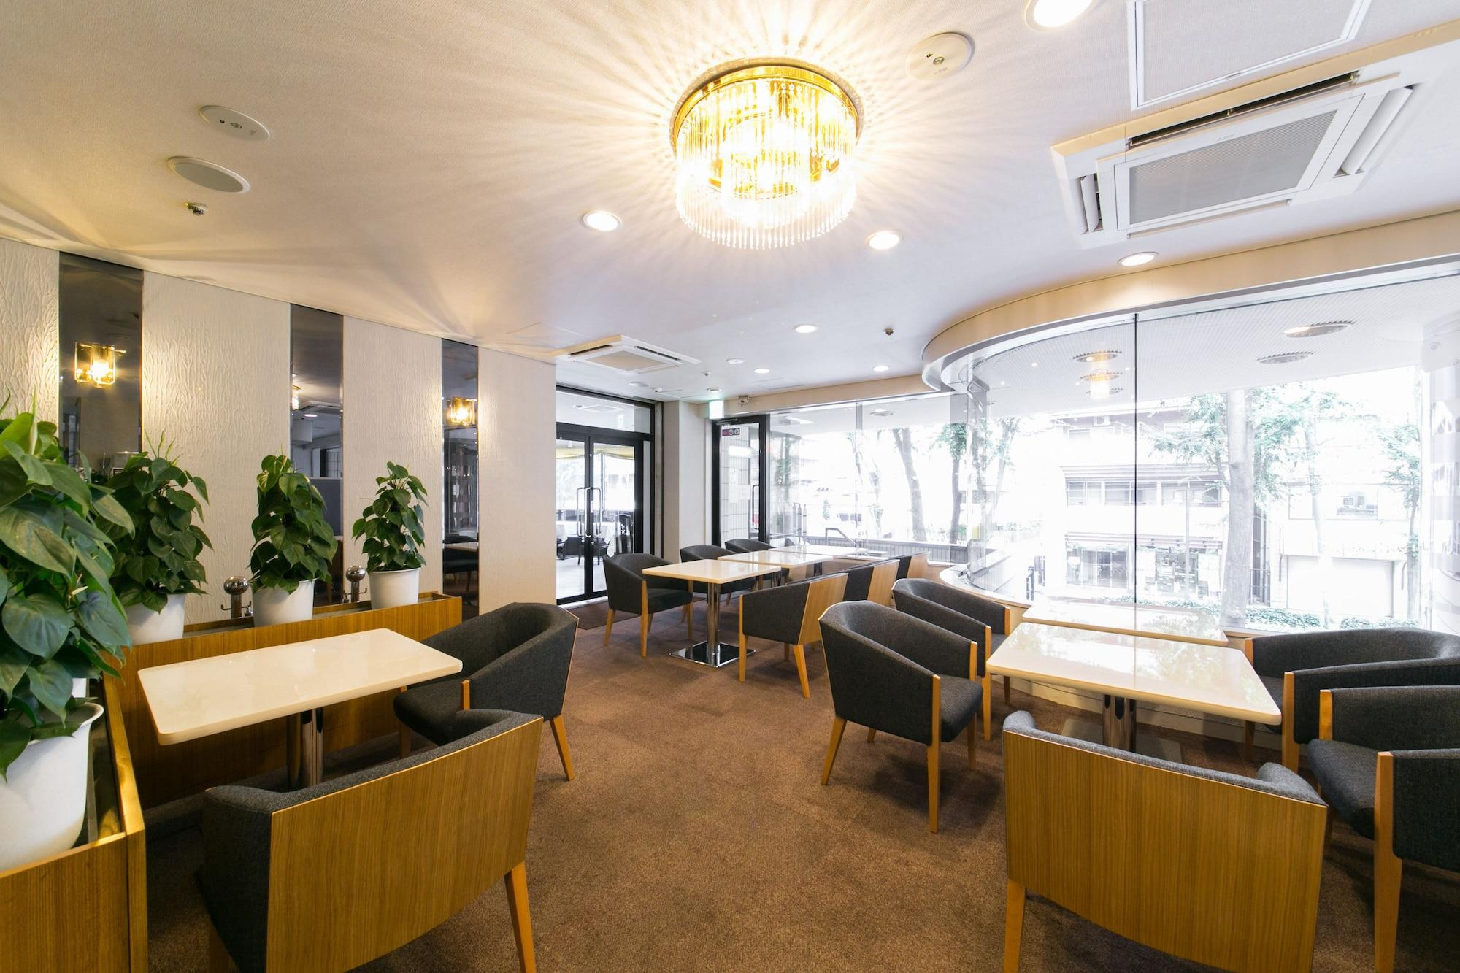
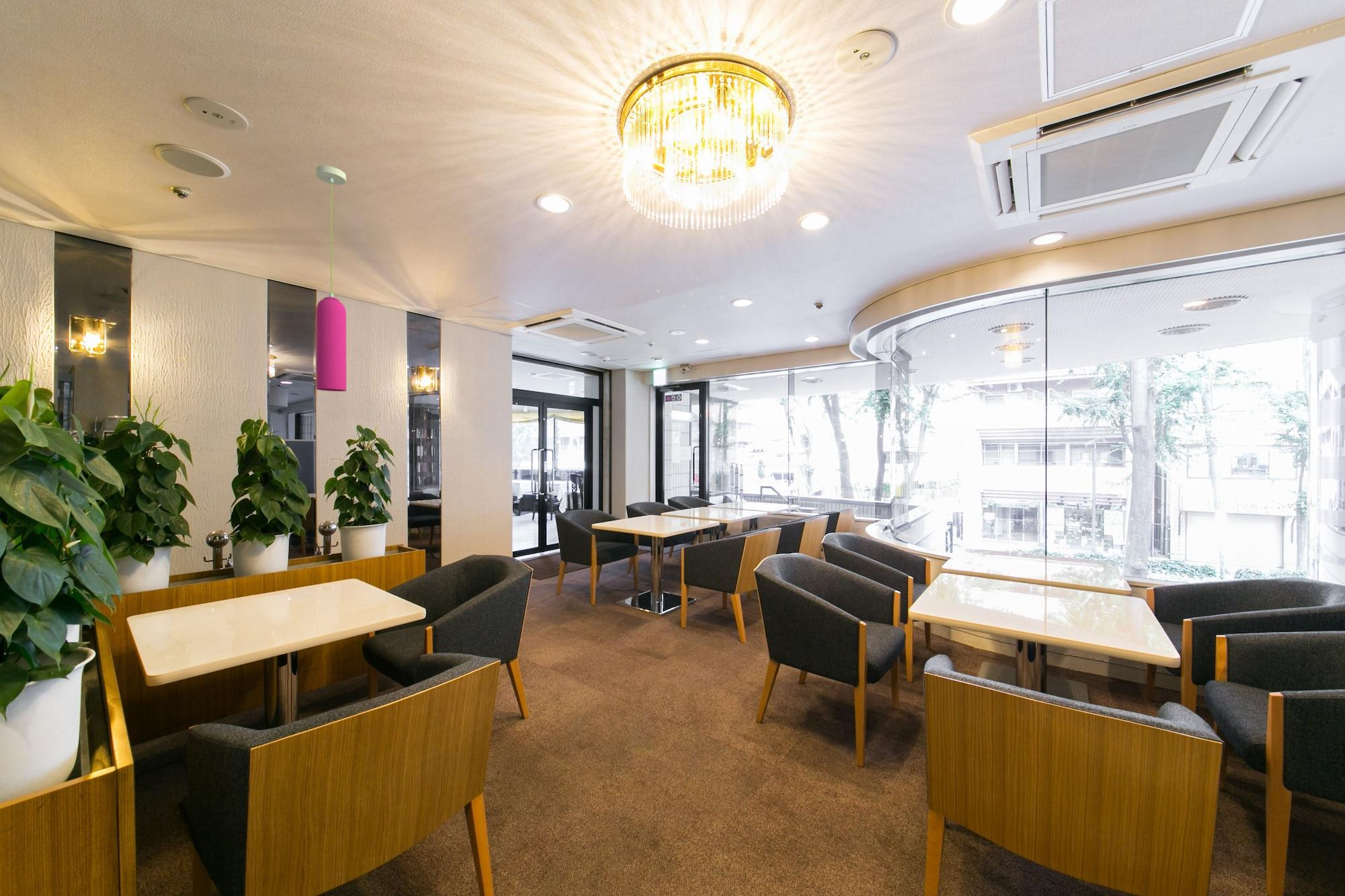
+ pendant light (331, 281)
